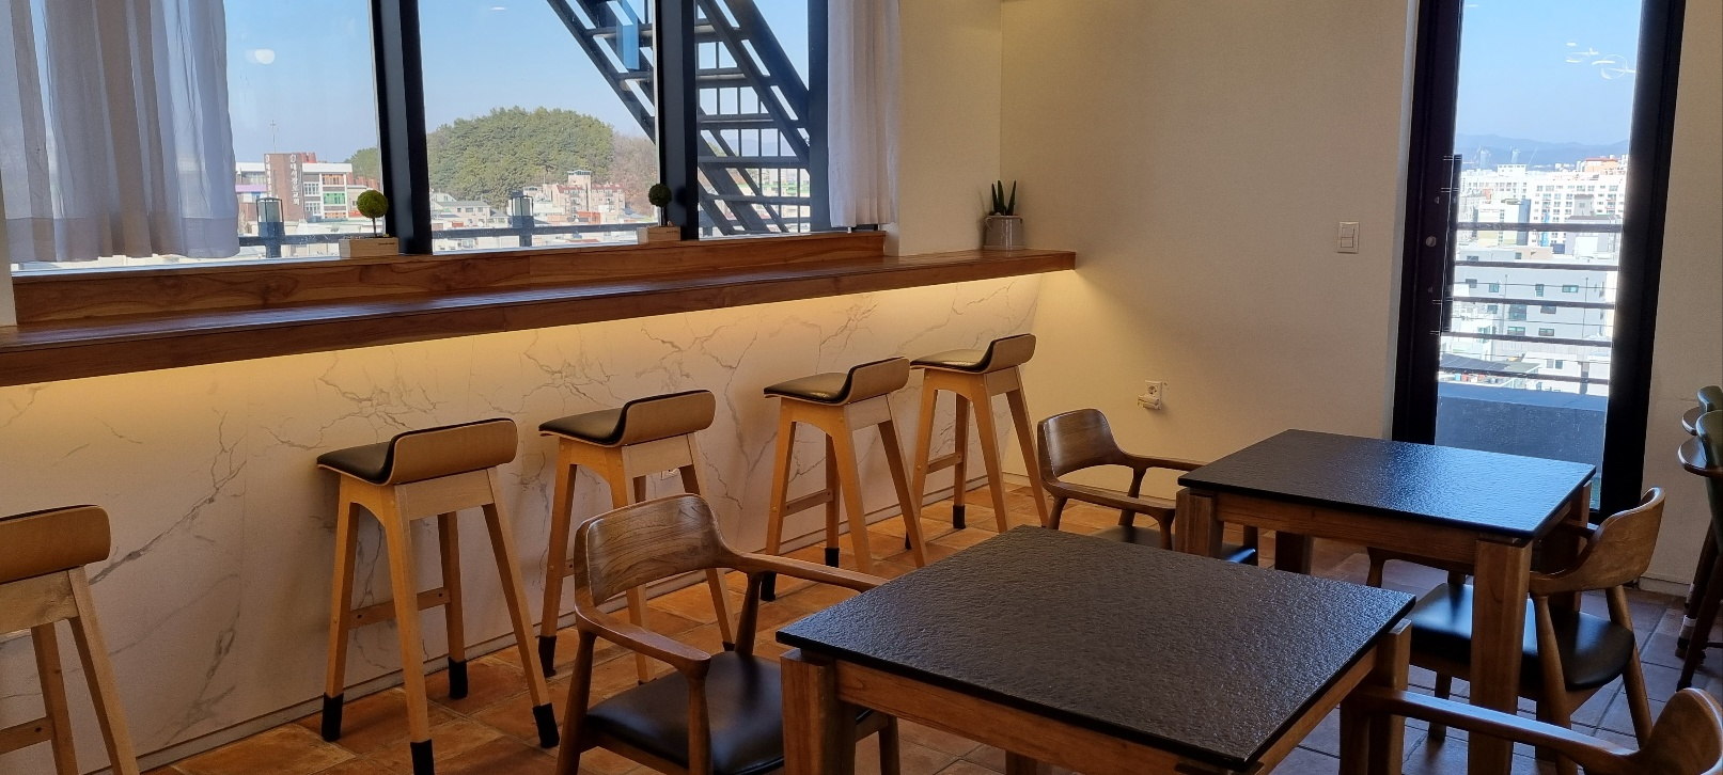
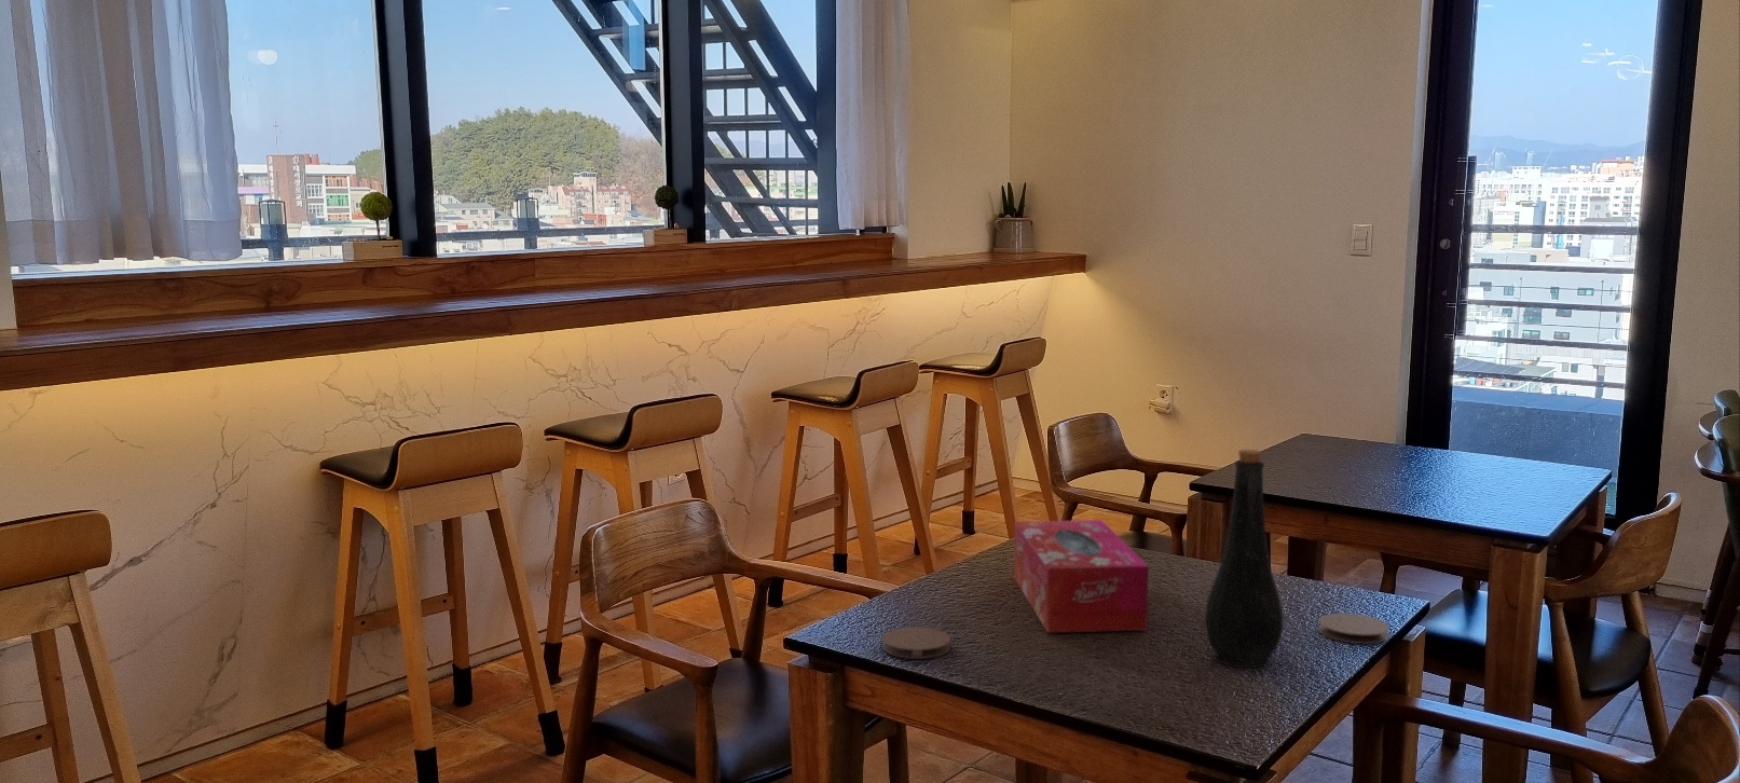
+ tissue box (1076, 571)
+ coaster (915, 642)
+ coaster (1353, 628)
+ bottle (1246, 556)
